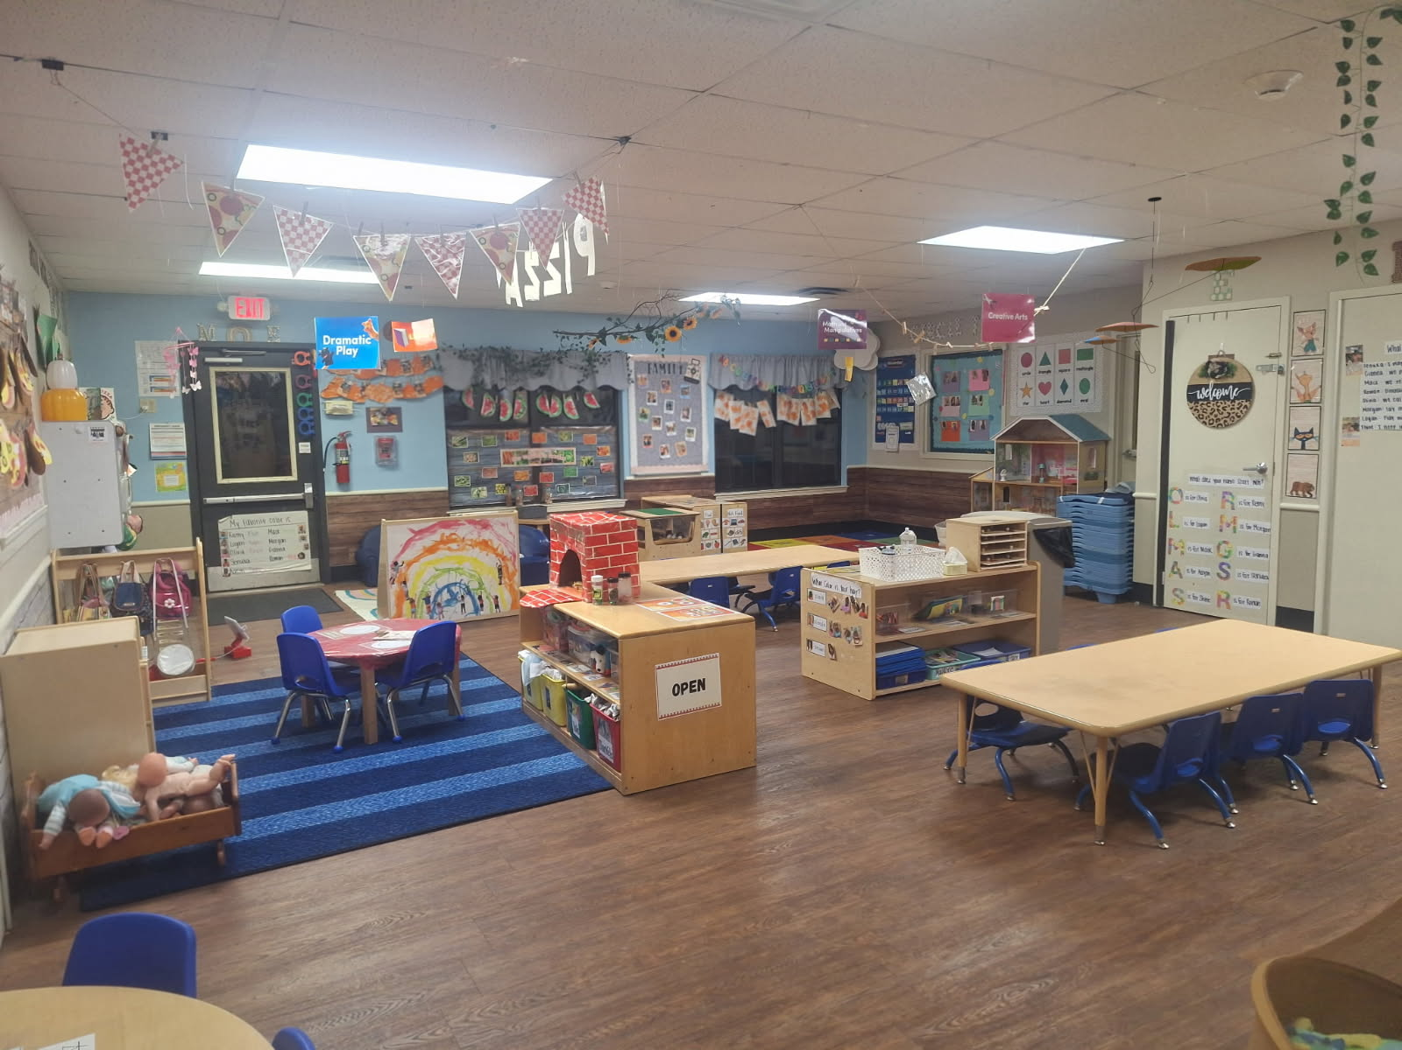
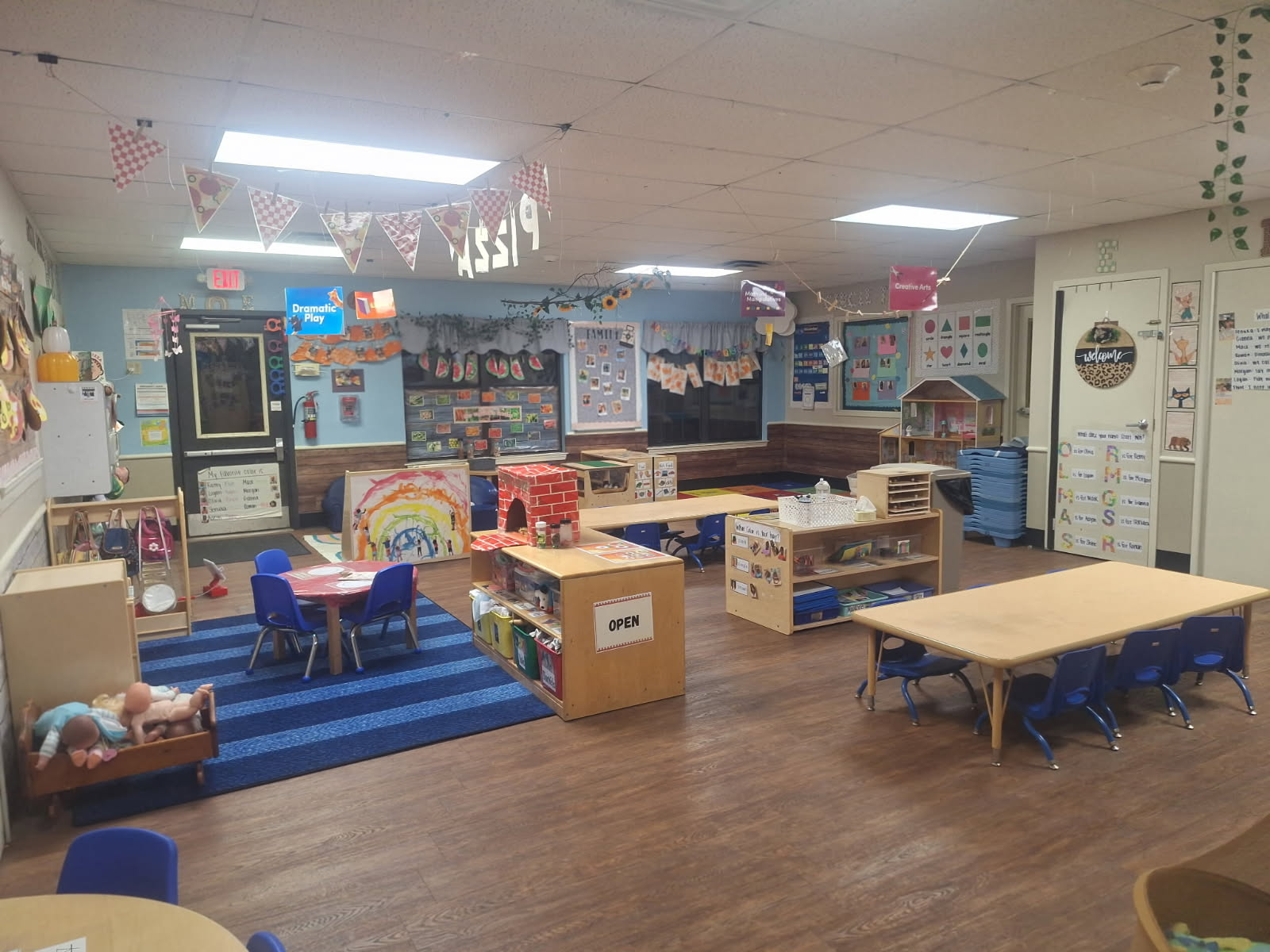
- ceiling mobile (1170, 292)
